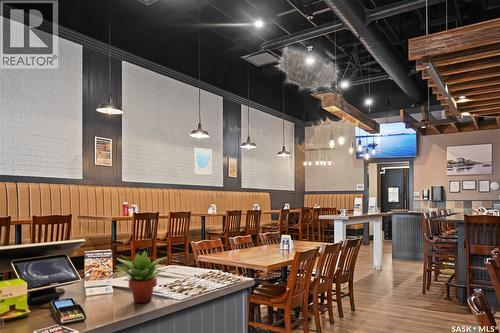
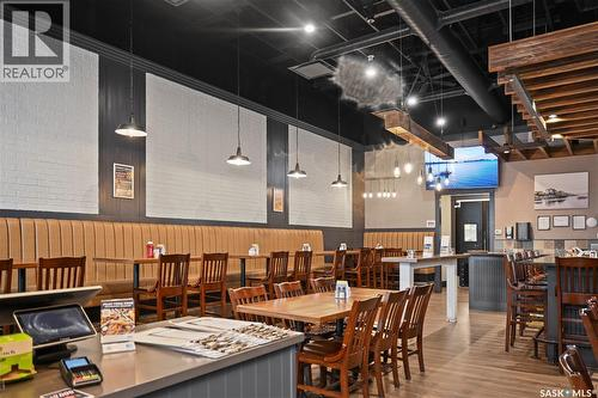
- wall art (203, 161)
- succulent plant (140, 276)
